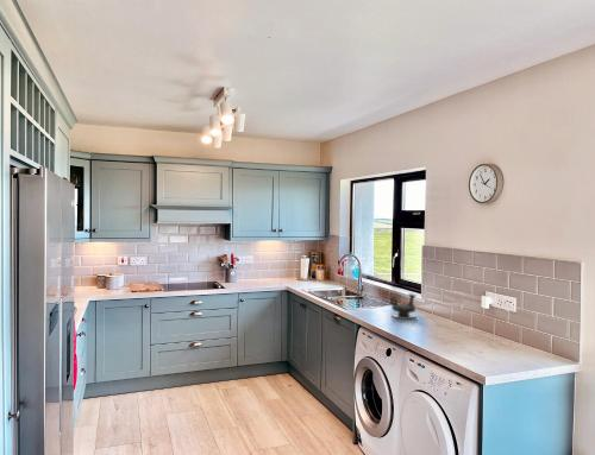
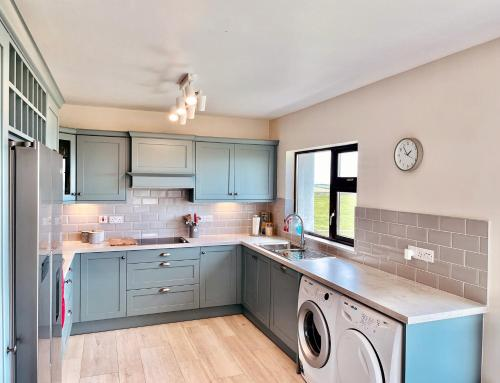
- teapot (402, 304)
